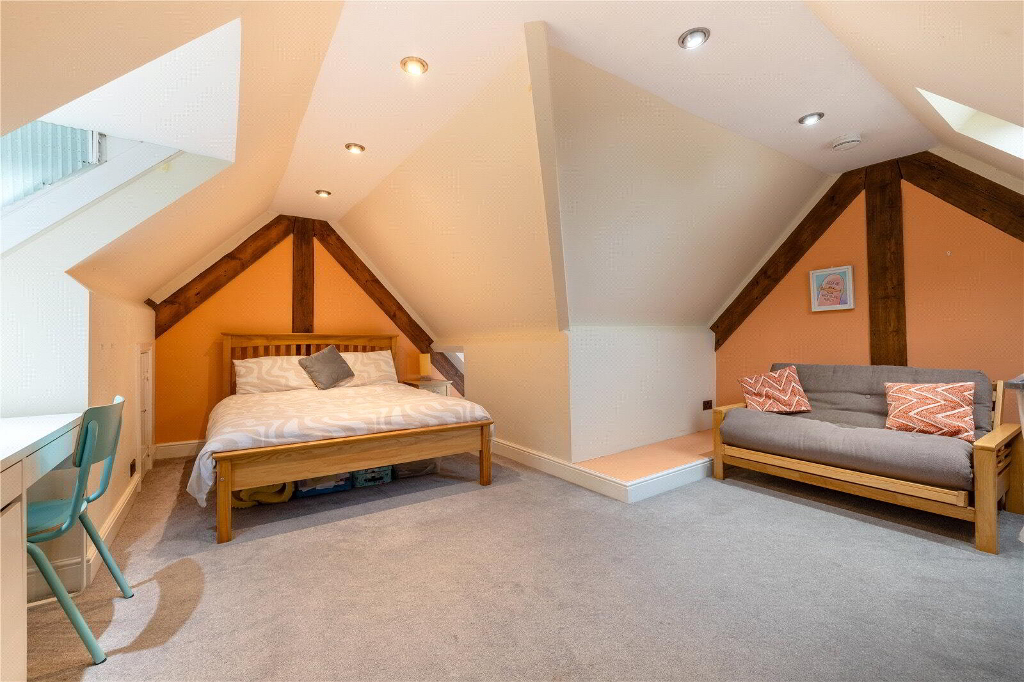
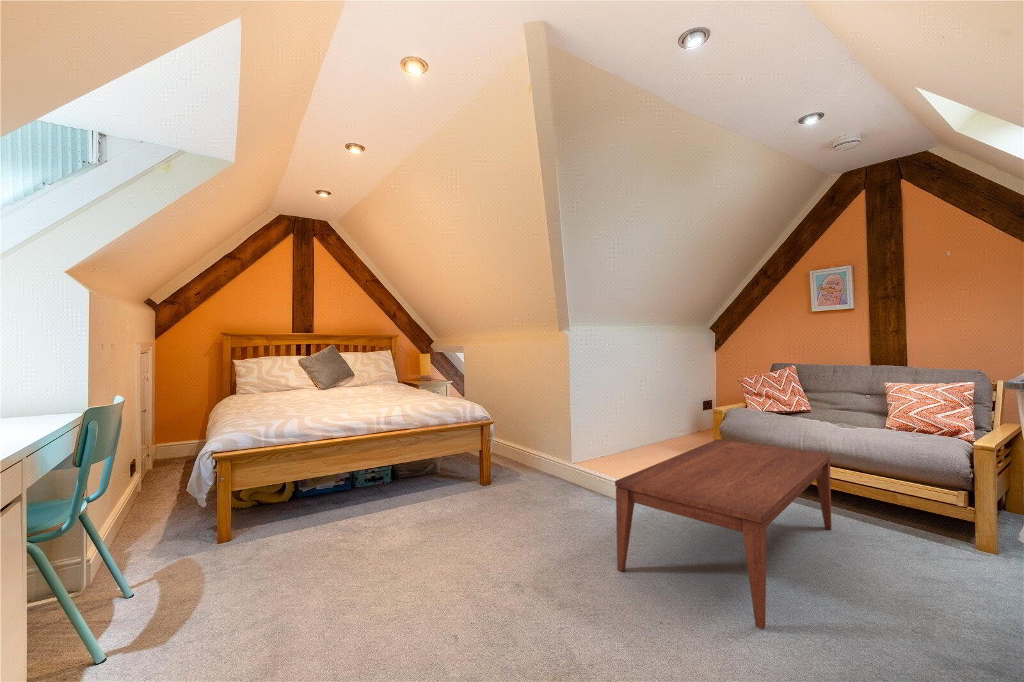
+ coffee table (733, 506)
